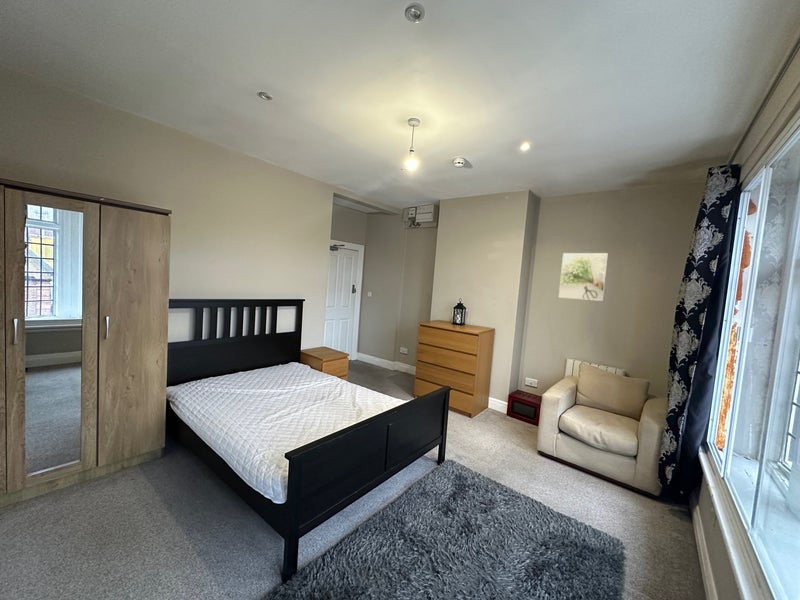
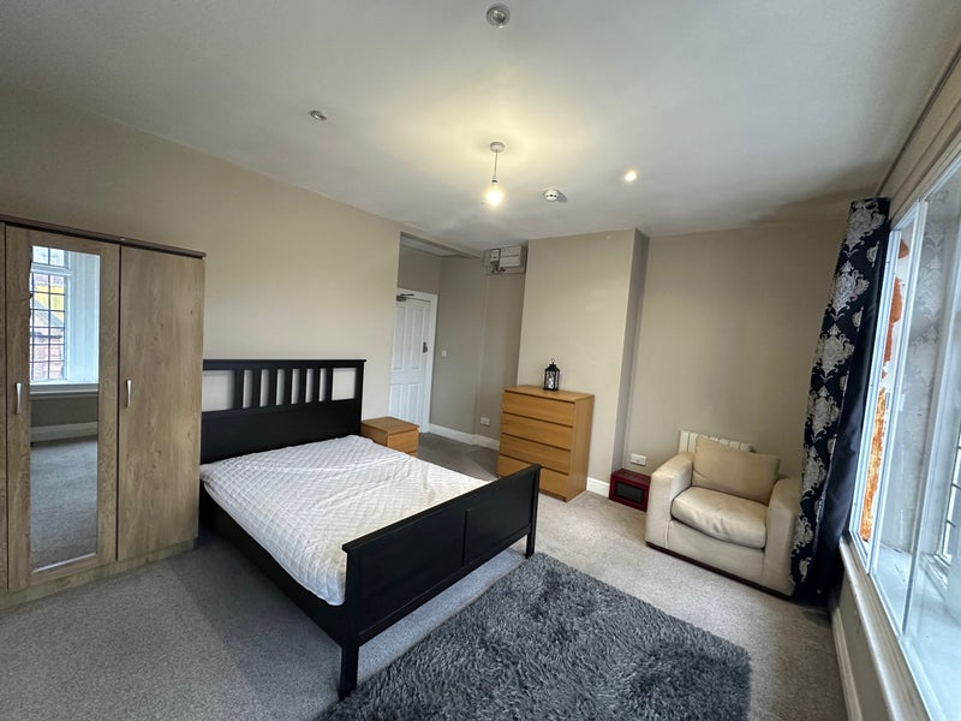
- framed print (582, 276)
